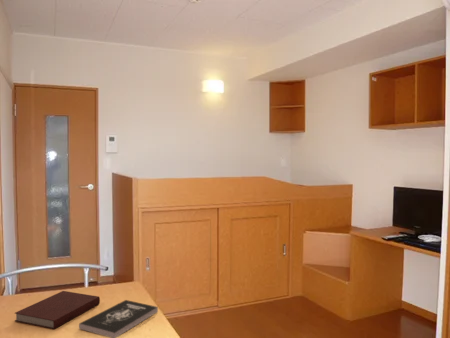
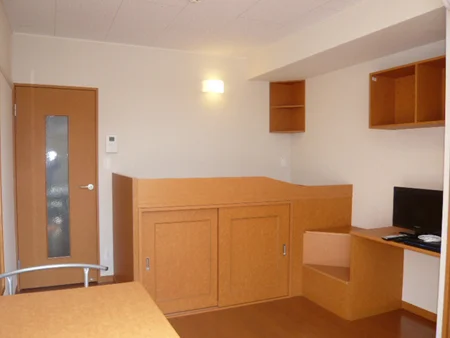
- book (120, 317)
- notebook (59, 308)
